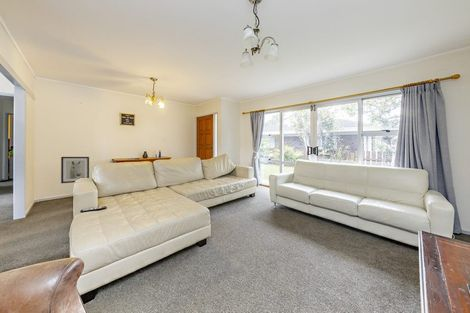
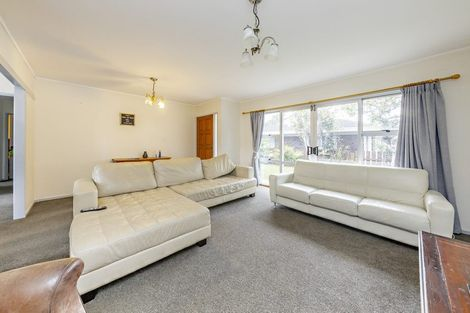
- wall art (75, 169)
